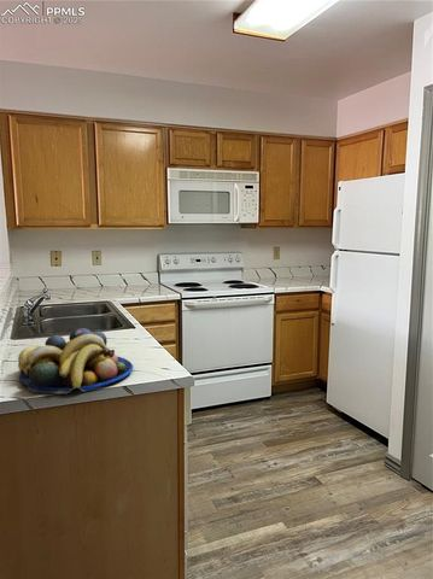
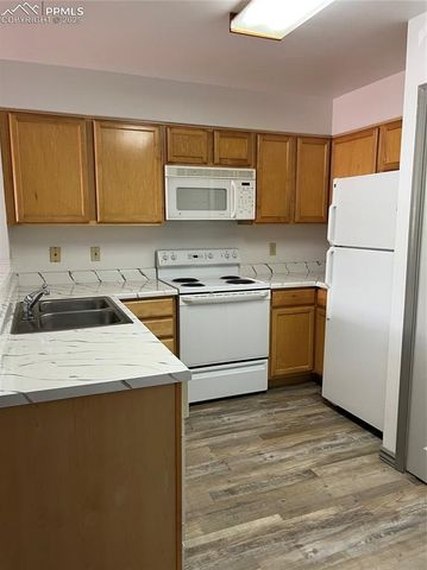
- fruit bowl (77, 352)
